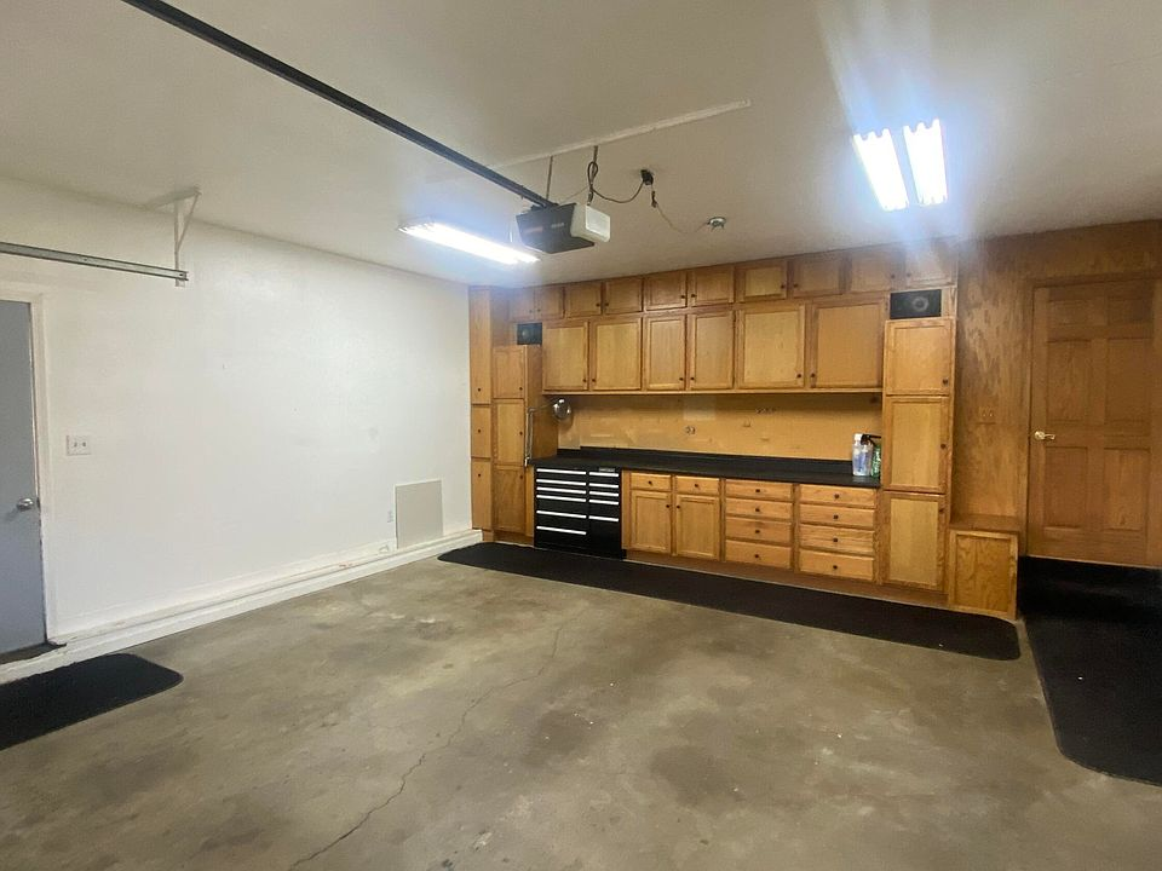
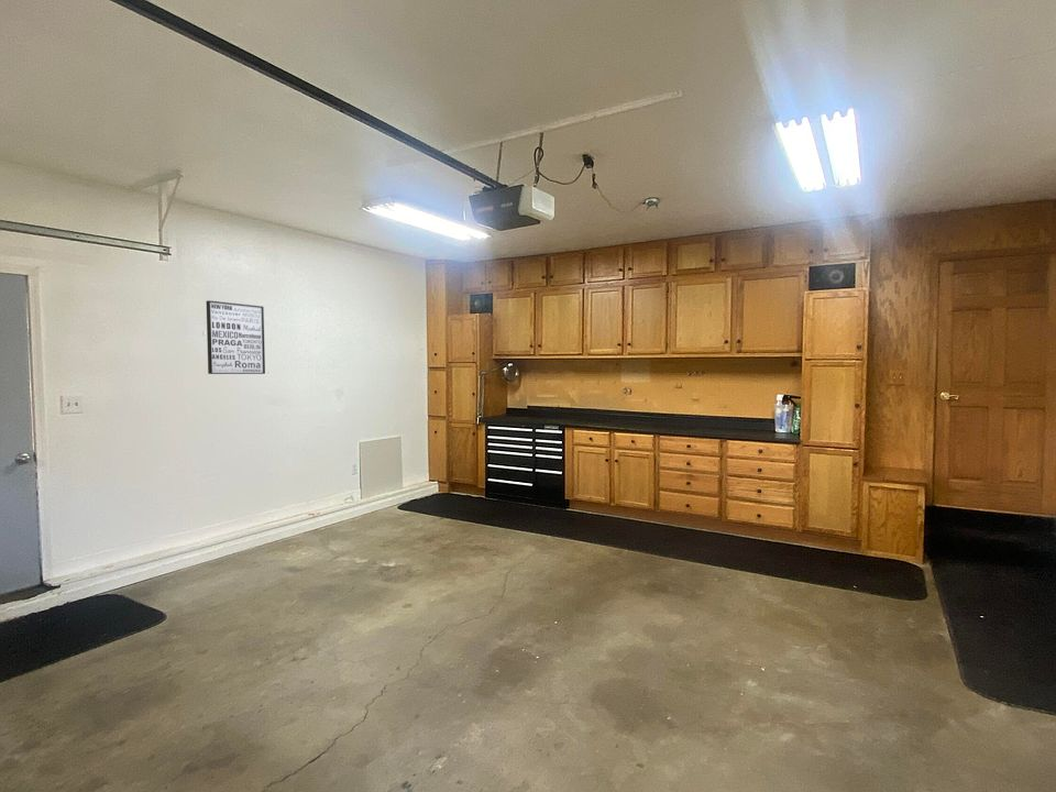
+ wall art (237, 339)
